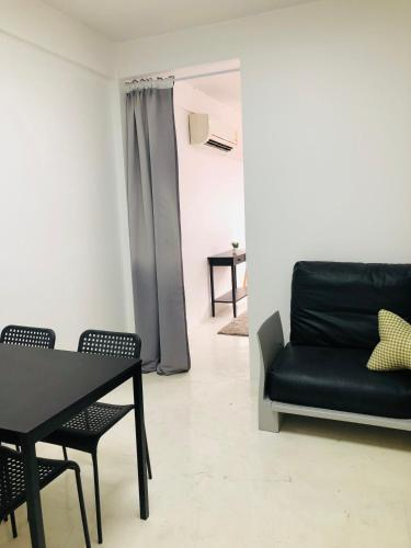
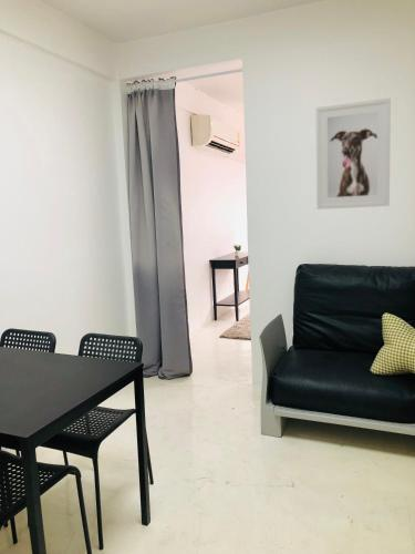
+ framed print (352, 155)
